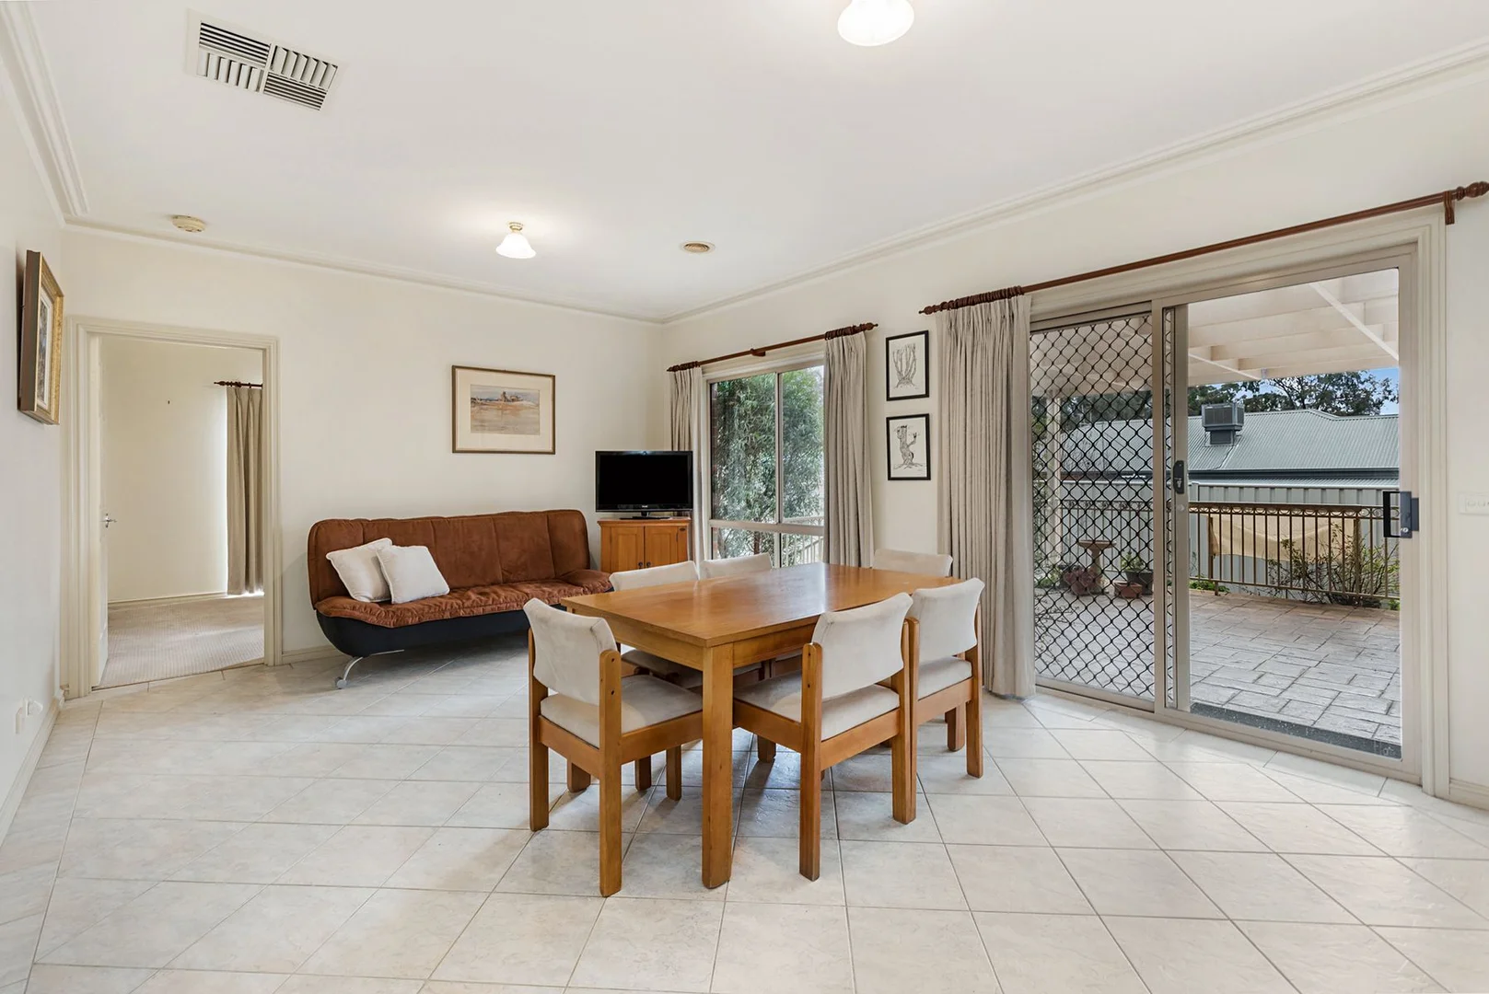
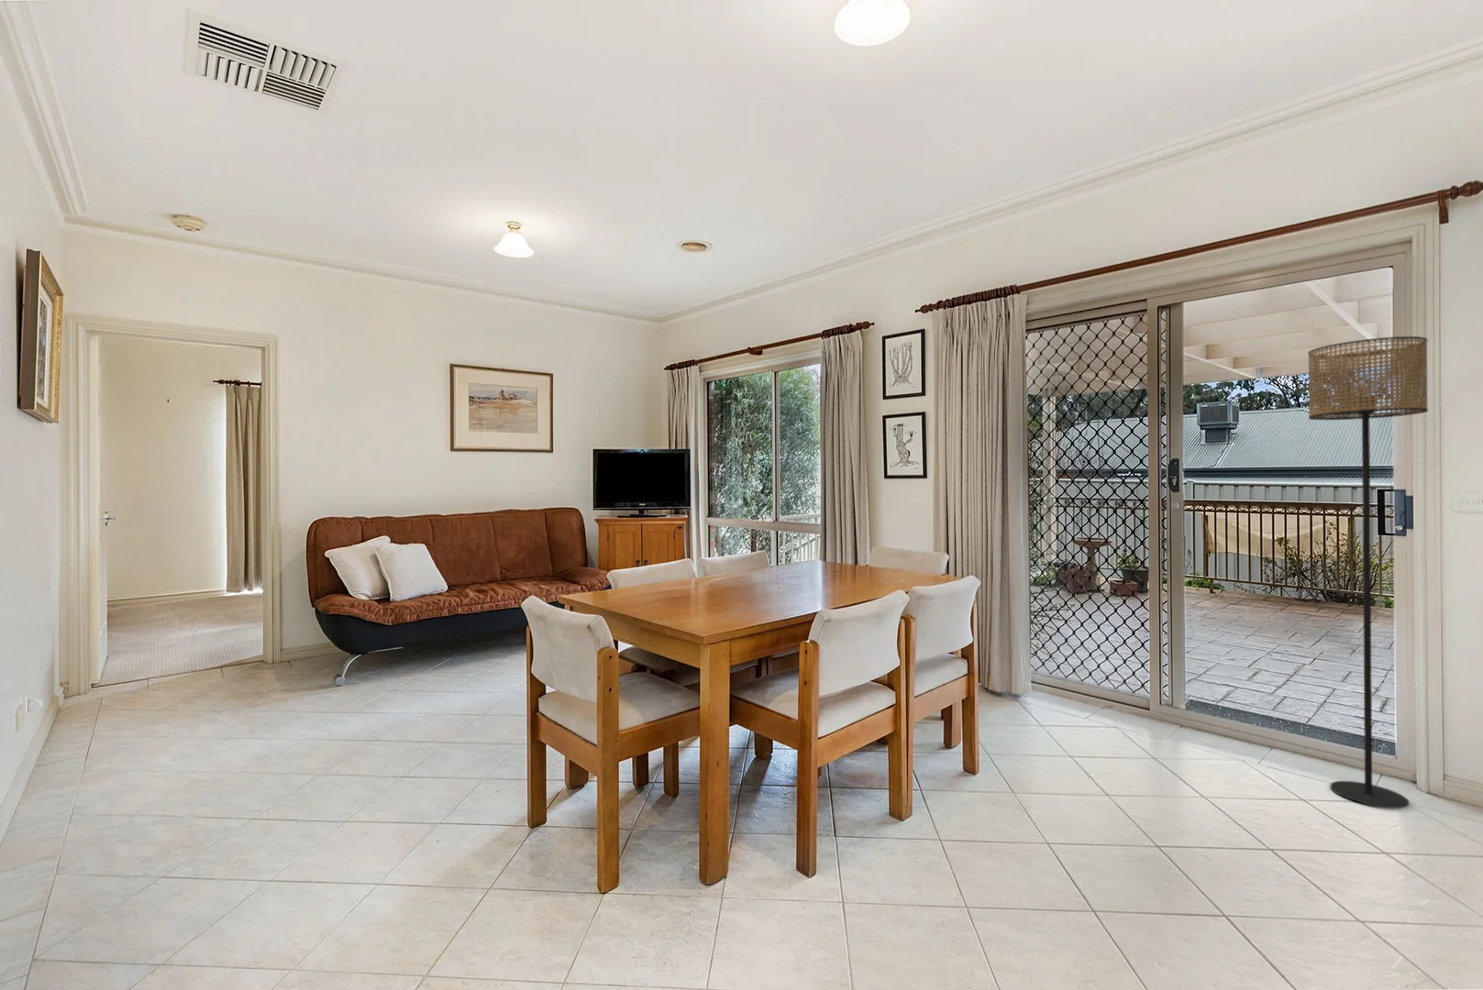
+ floor lamp (1367, 570)
